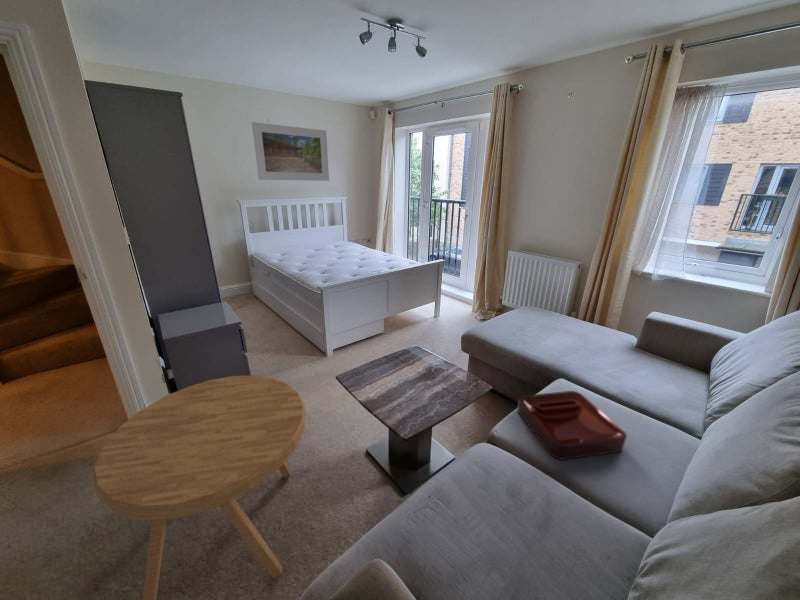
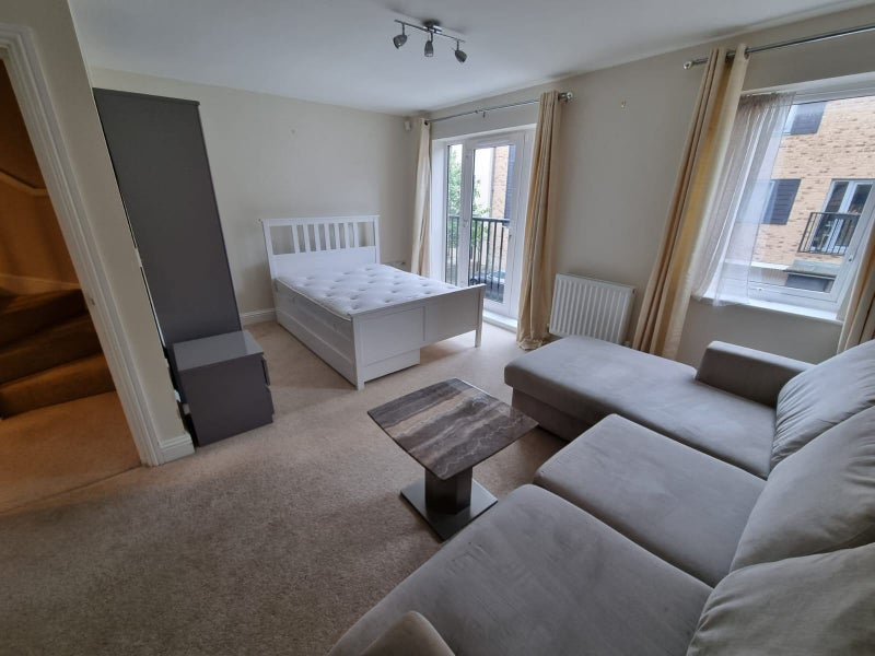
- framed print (293, 154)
- decorative tray (567, 421)
- side table (223, 478)
